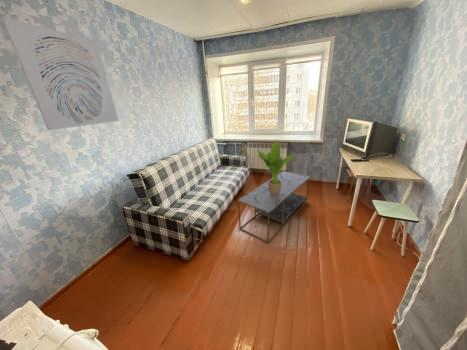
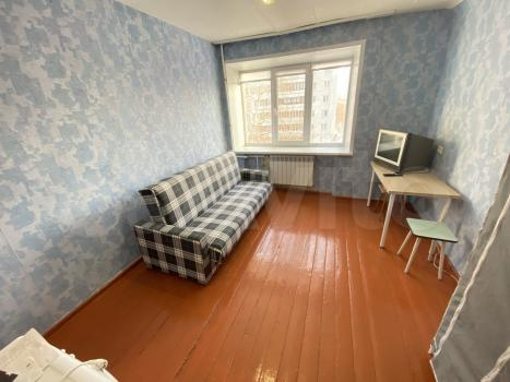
- coffee table (276, 201)
- wall art (74, 81)
- potted plant (271, 169)
